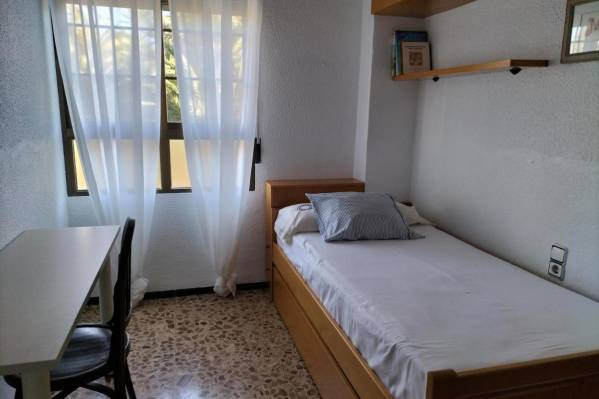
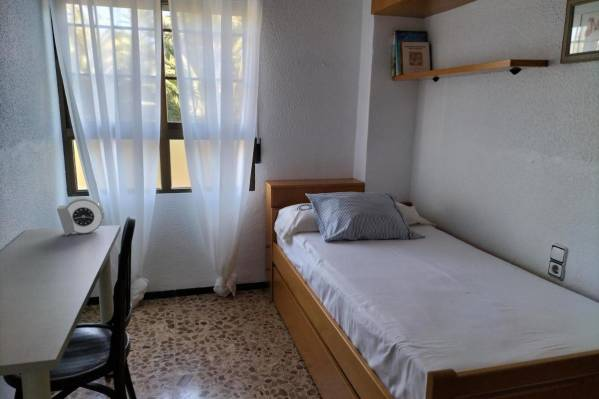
+ alarm clock (81, 215)
